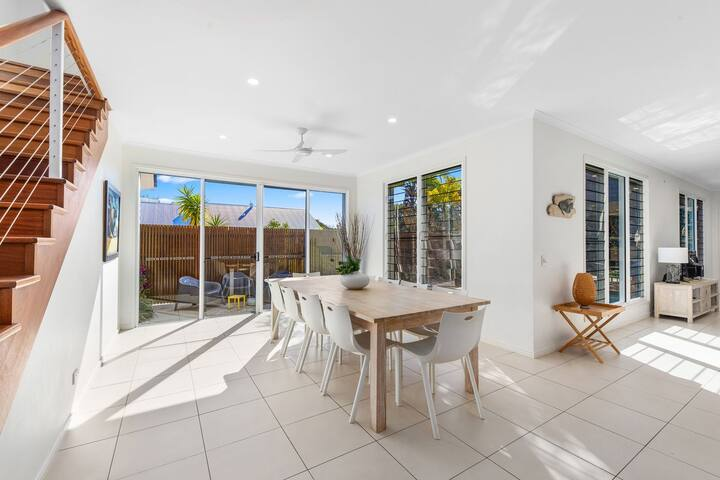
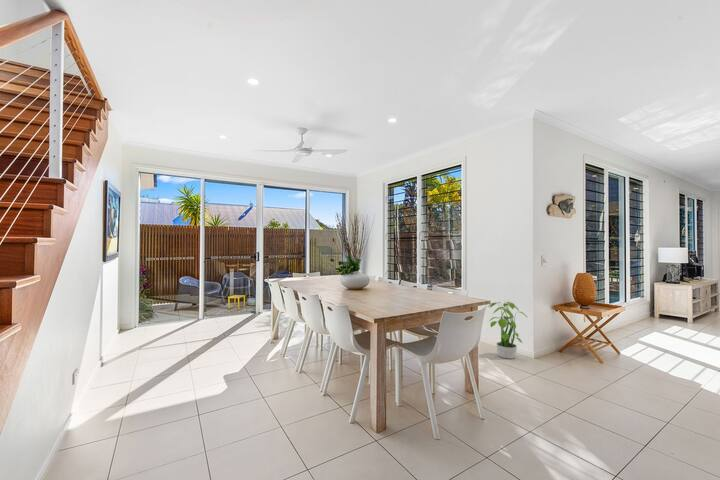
+ potted plant (502, 327)
